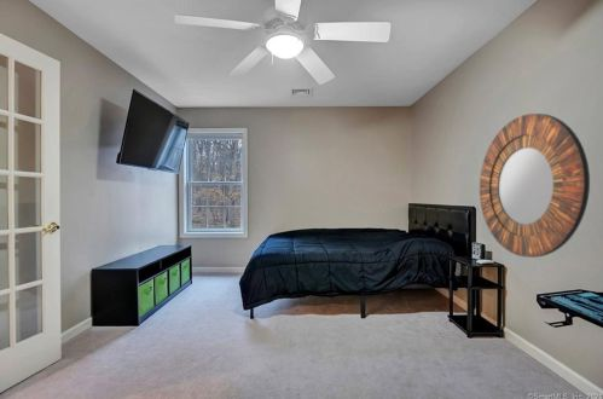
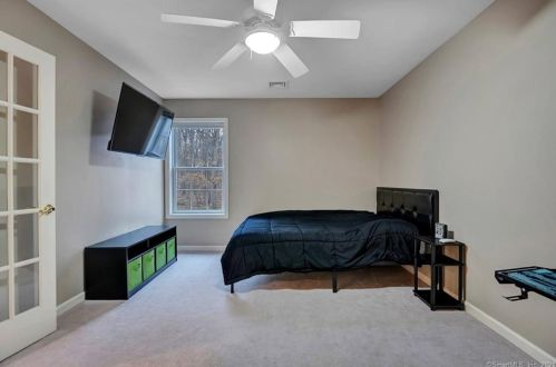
- home mirror (522, 185)
